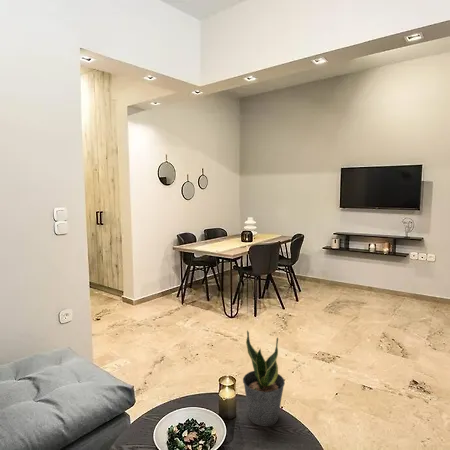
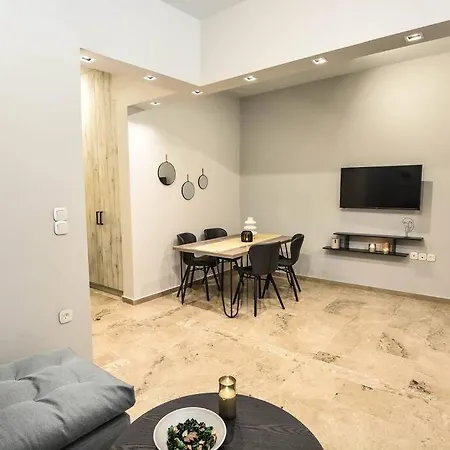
- potted plant (263, 372)
